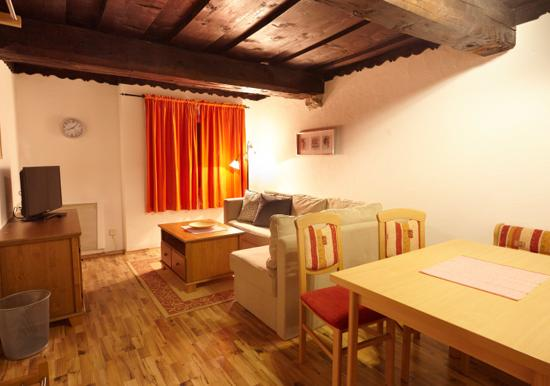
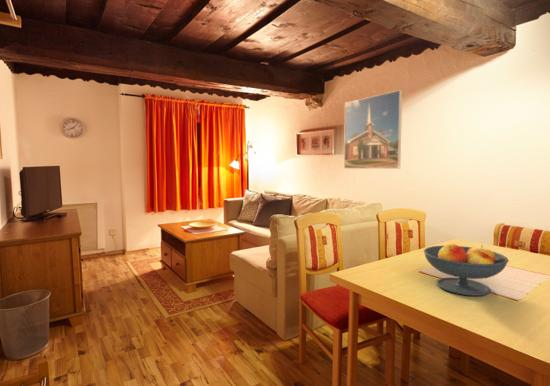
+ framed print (370, 133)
+ fruit bowl (463, 264)
